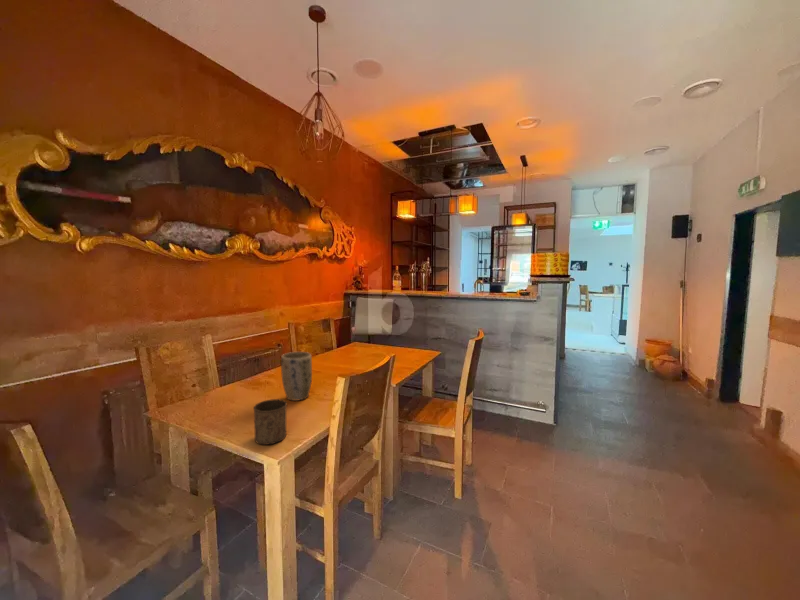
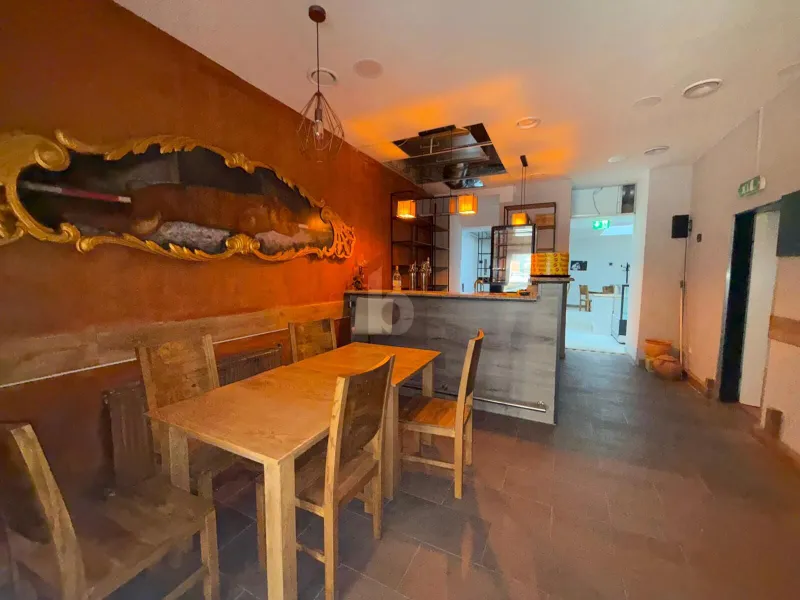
- plant pot (297, 376)
- cup (271, 421)
